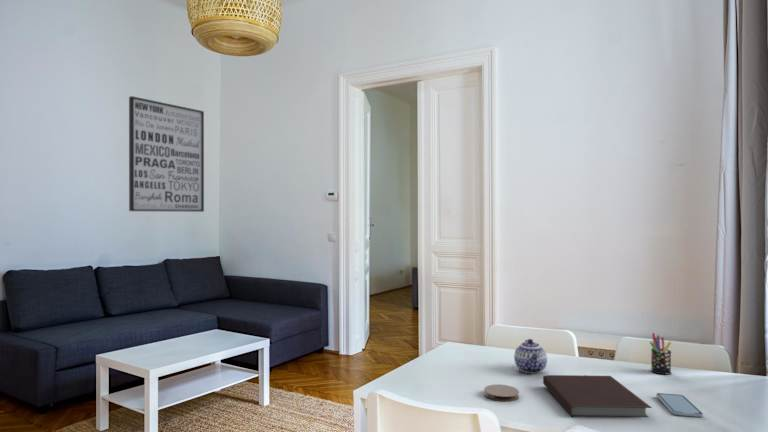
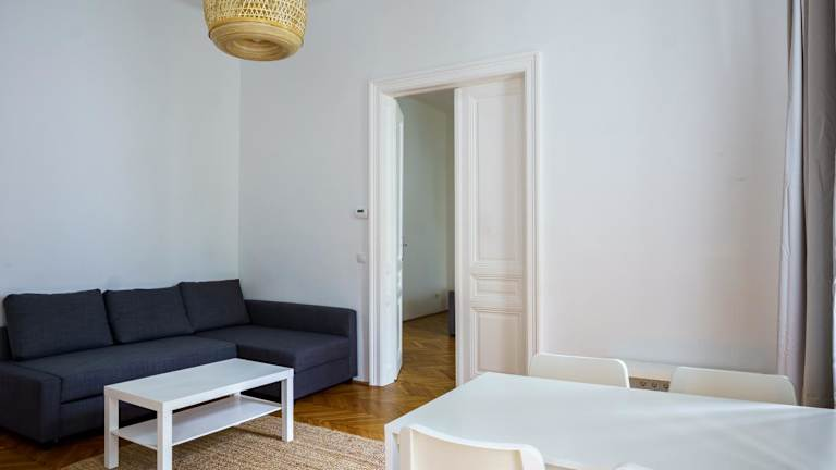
- notebook (592, 395)
- coaster (501, 392)
- smartphone (678, 404)
- pen holder (658, 353)
- teapot (530, 354)
- wall art (168, 157)
